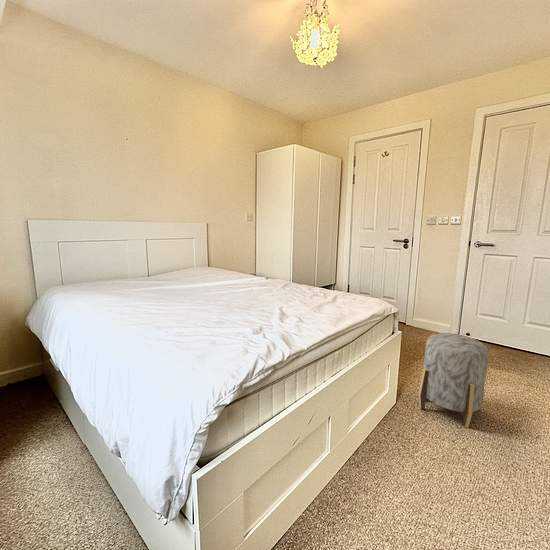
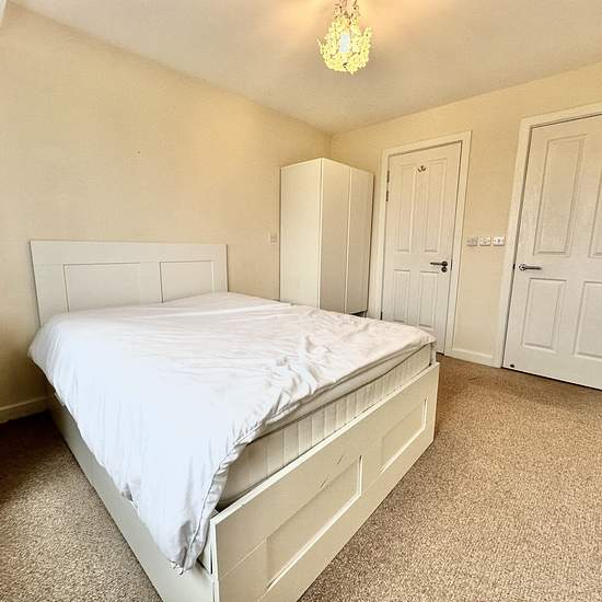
- stool (452, 373)
